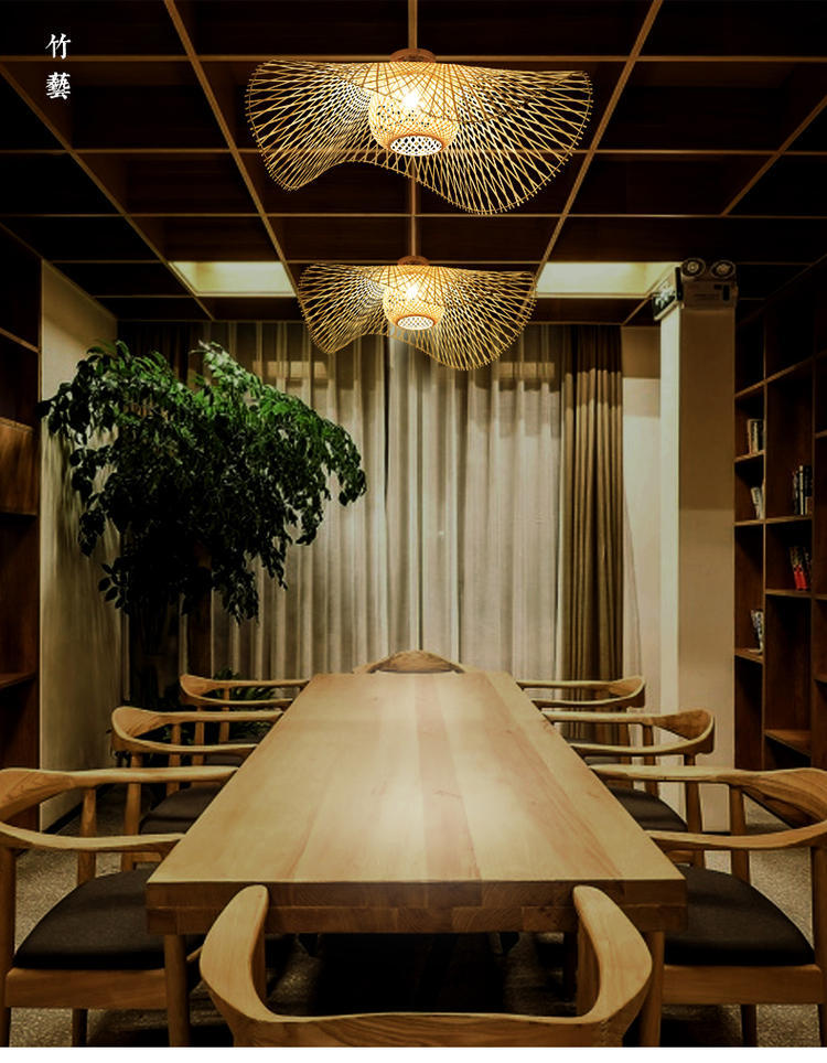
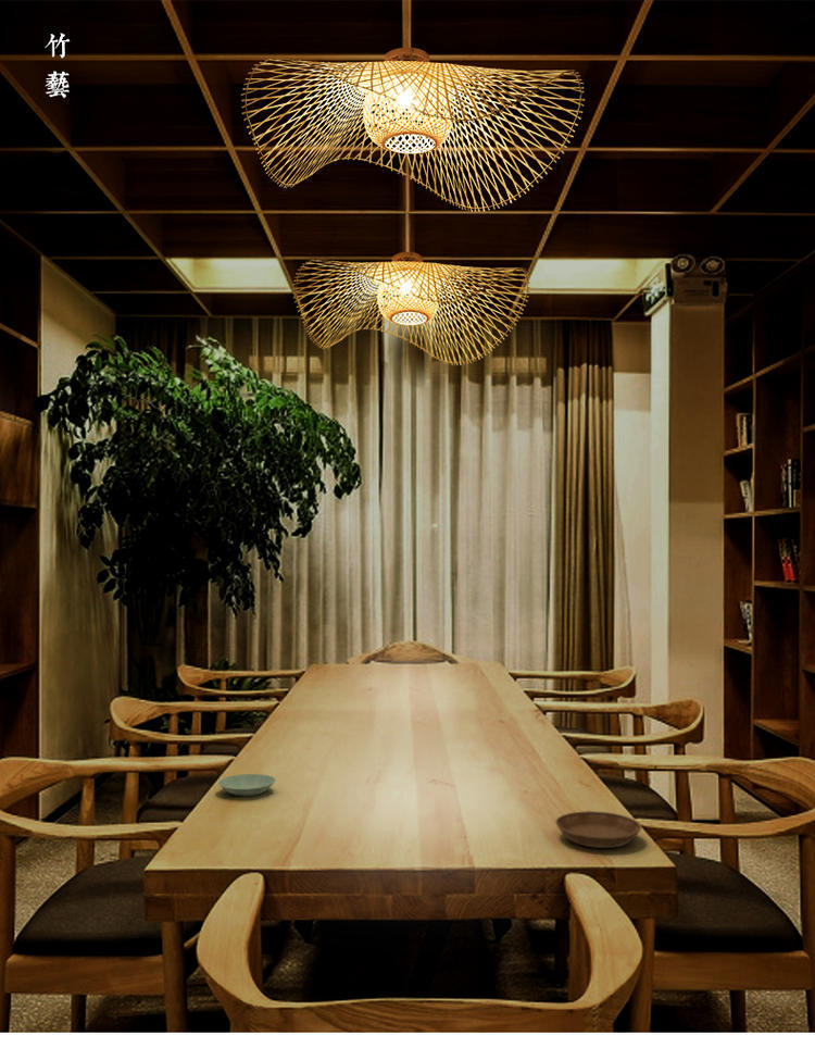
+ saucer (247, 786)
+ saucer (598, 831)
